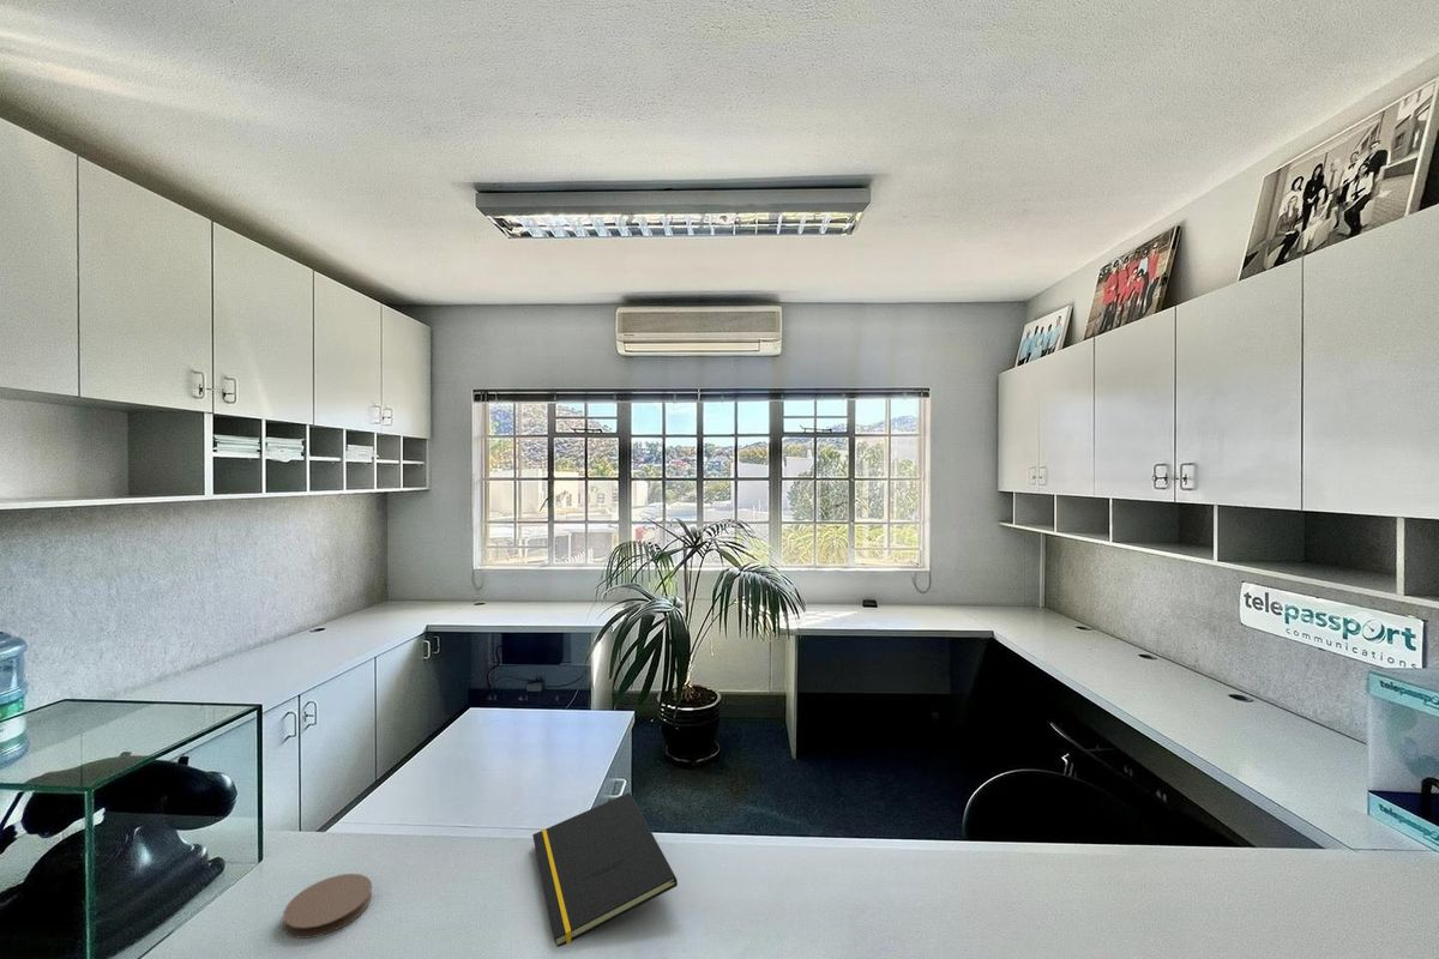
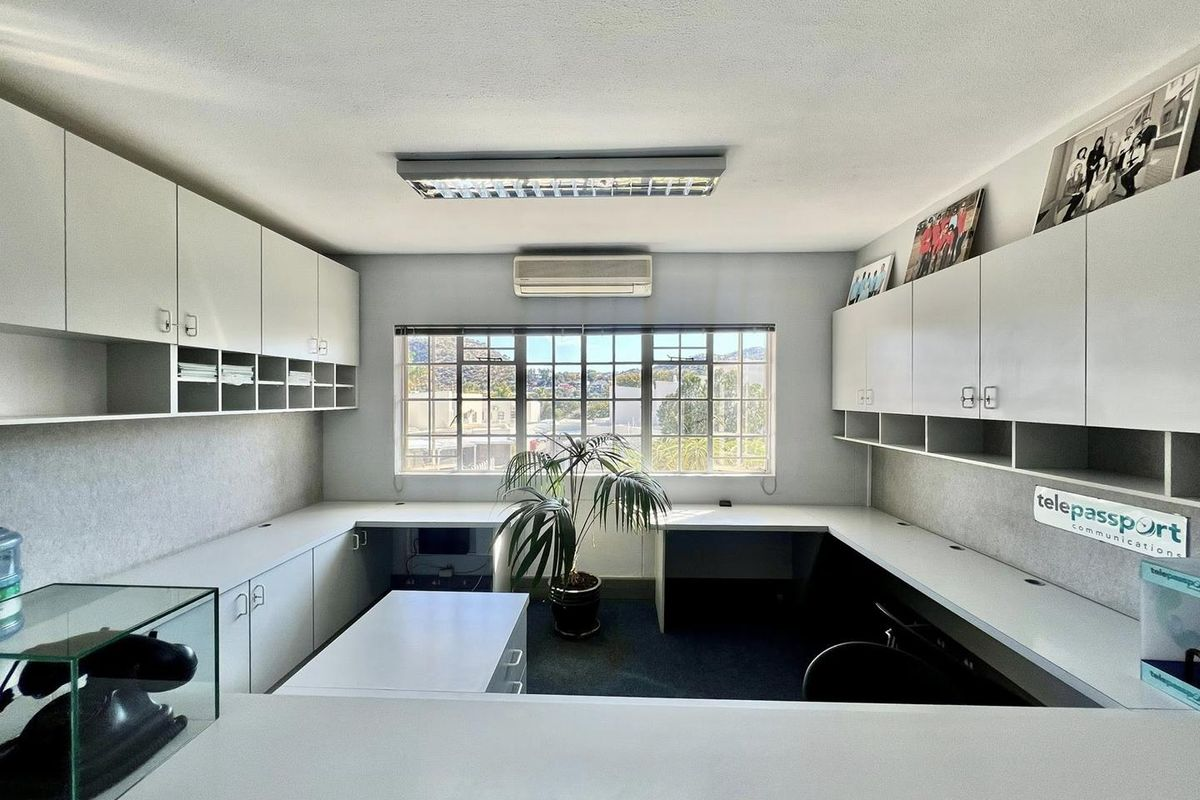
- coaster (329, 904)
- notepad (598, 857)
